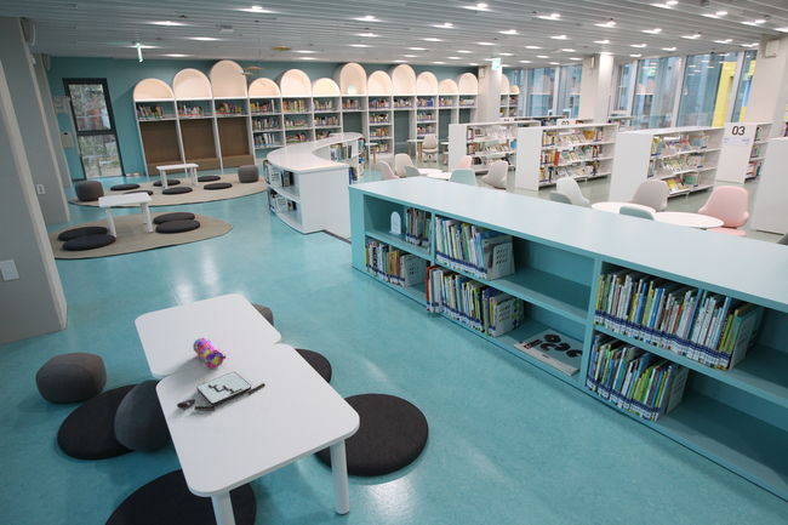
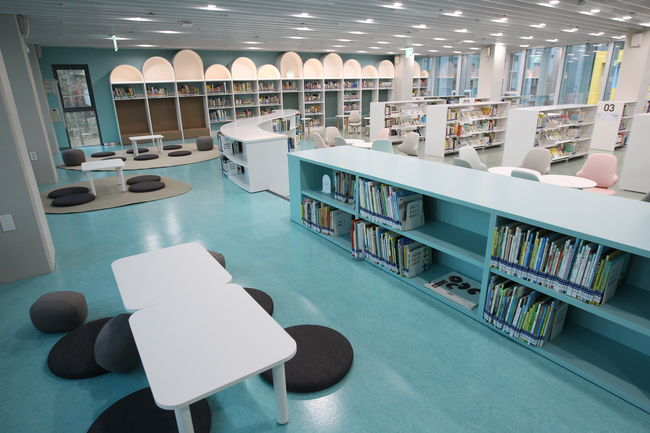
- pencil case (209, 352)
- board game (218, 389)
- ceiling mobile (263, 58)
